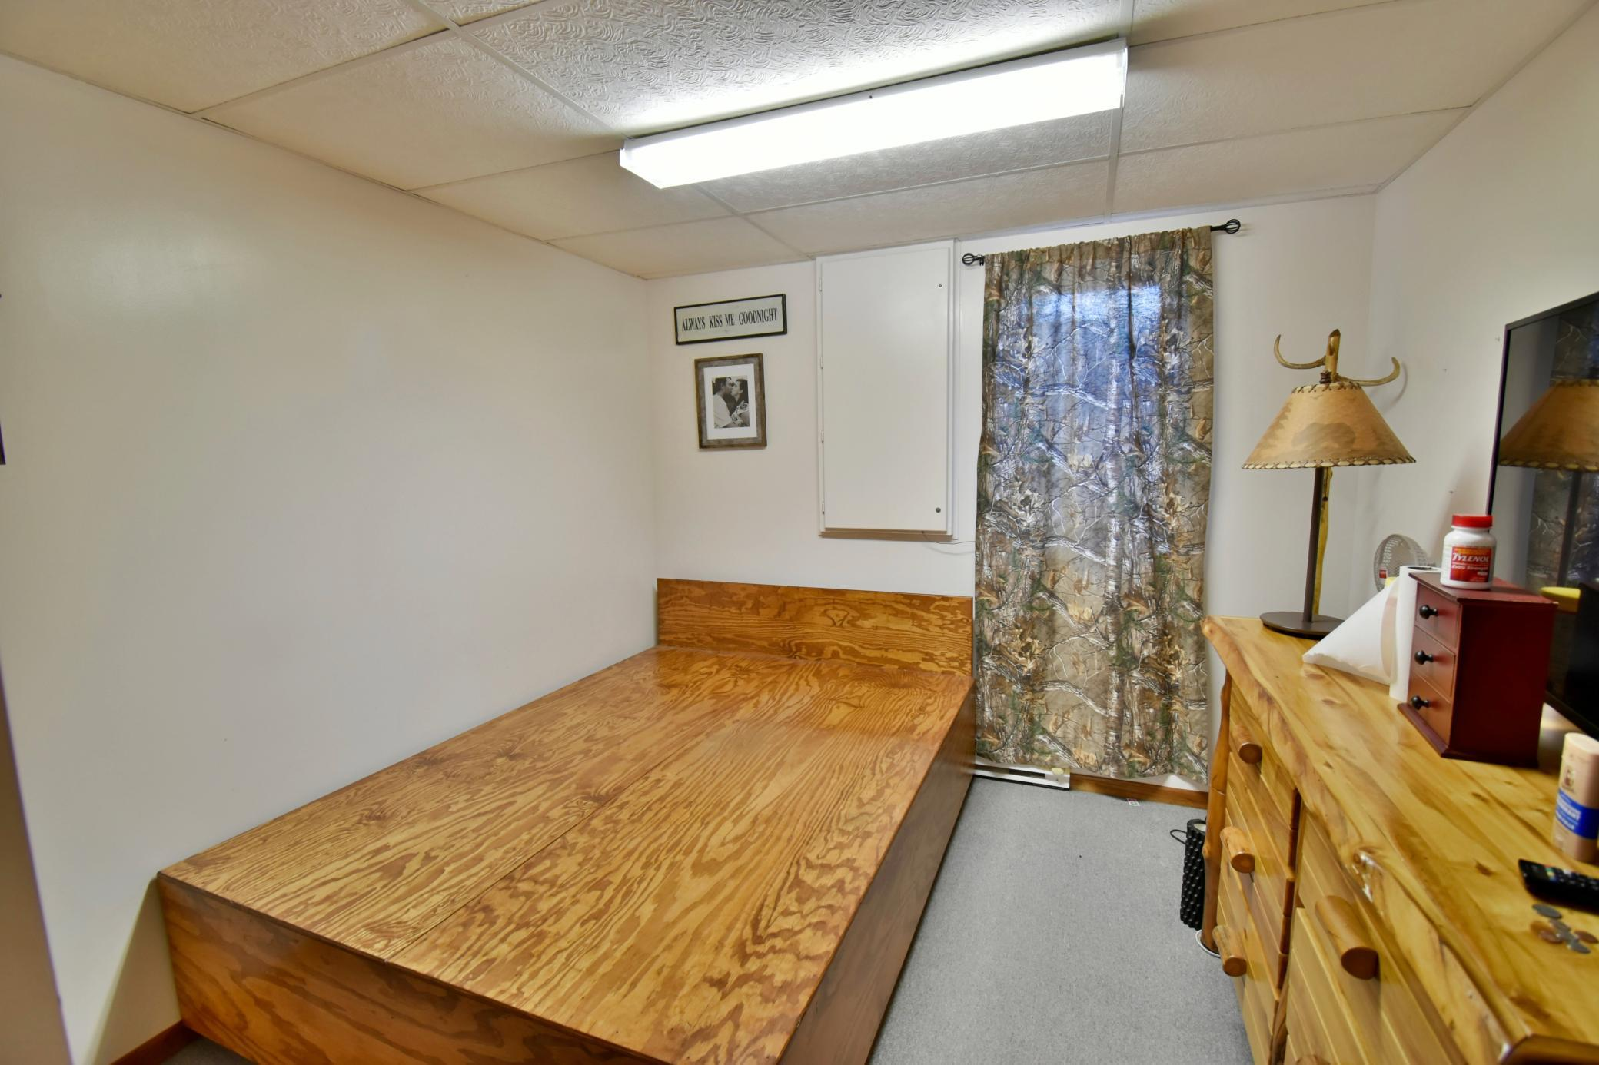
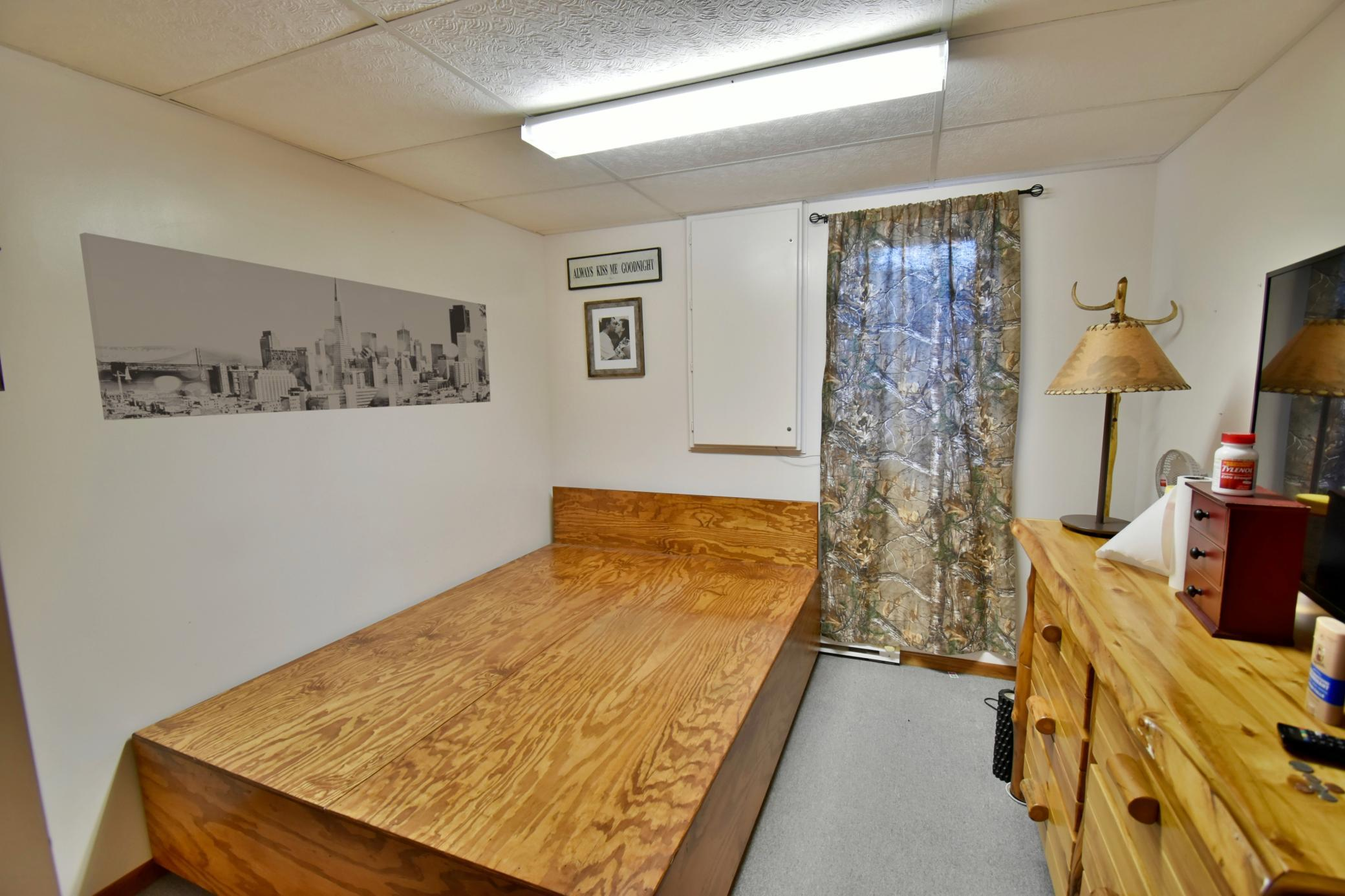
+ wall art (352, 345)
